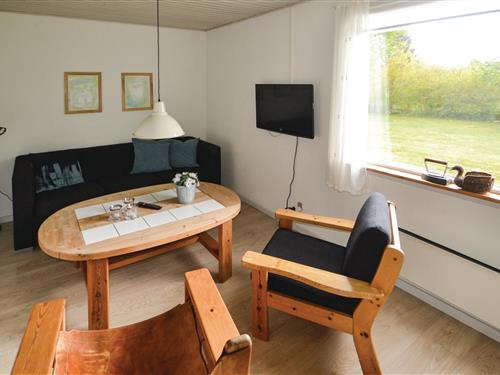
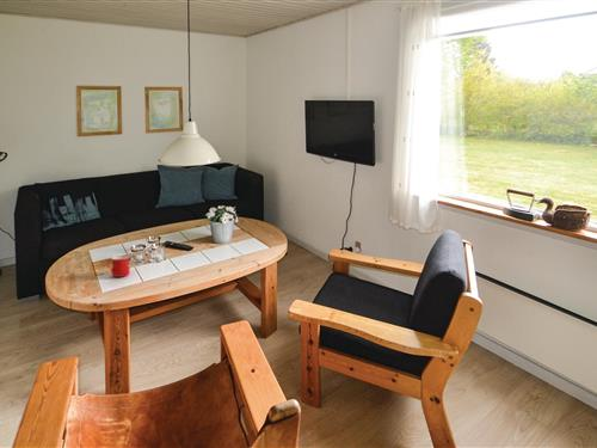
+ mug (118, 266)
